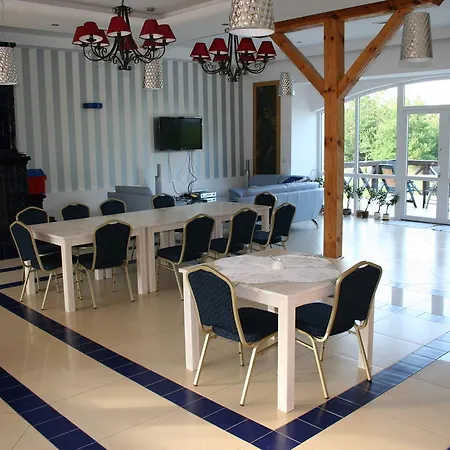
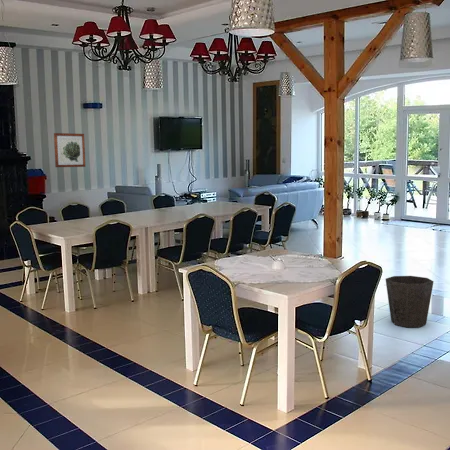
+ waste bin (408, 301)
+ wall art (70, 150)
